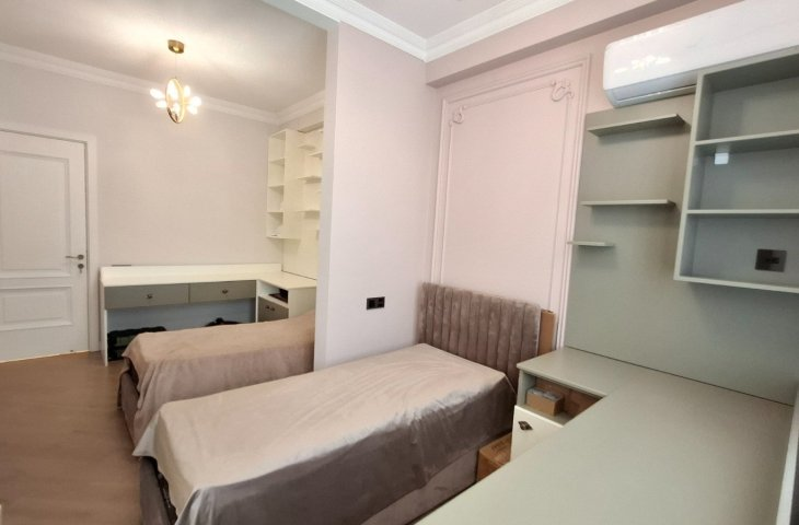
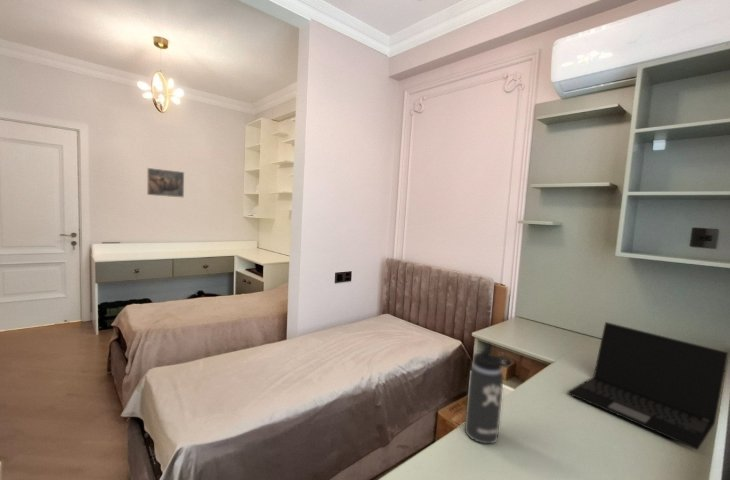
+ thermos bottle (488, 388)
+ laptop (643, 374)
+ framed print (166, 183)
